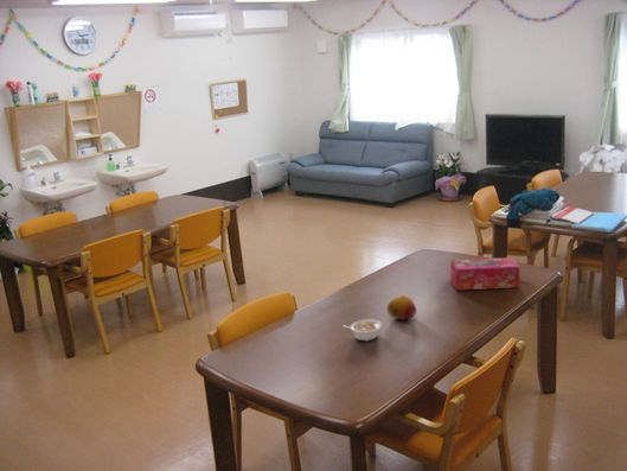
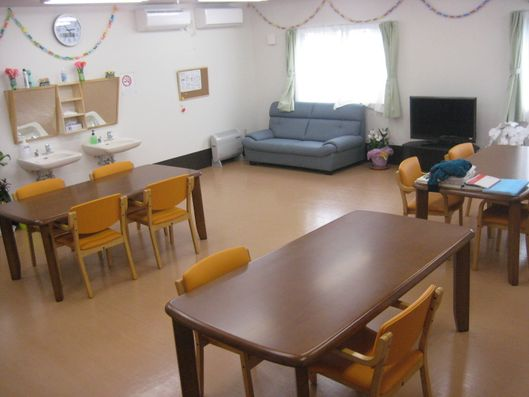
- fruit (402, 306)
- legume (365, 330)
- tissue box (484, 273)
